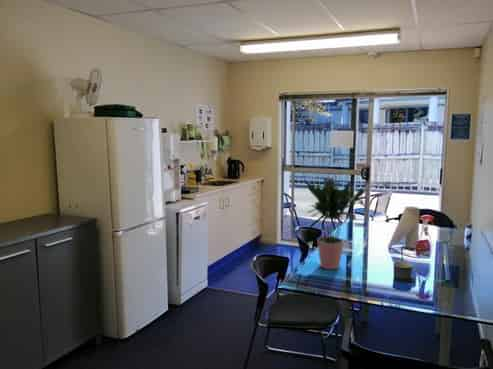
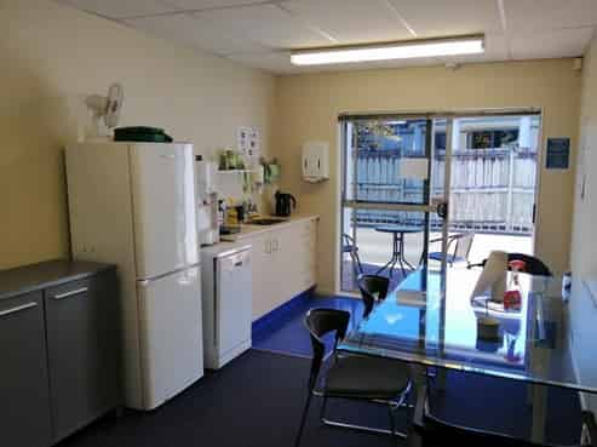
- potted plant (339, 222)
